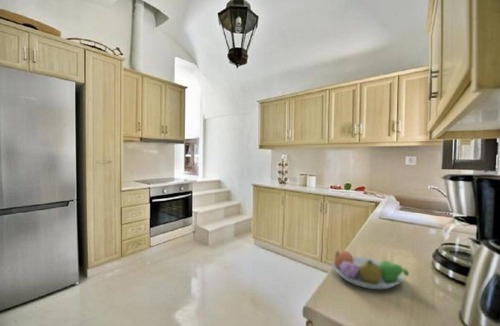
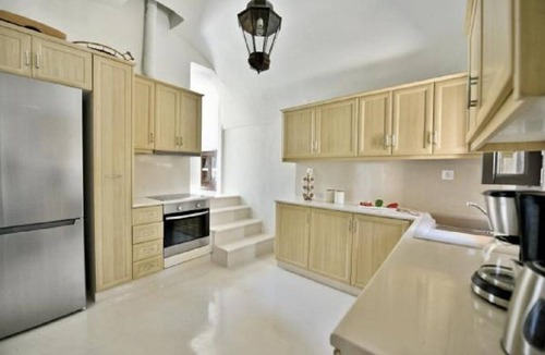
- fruit bowl (367, 264)
